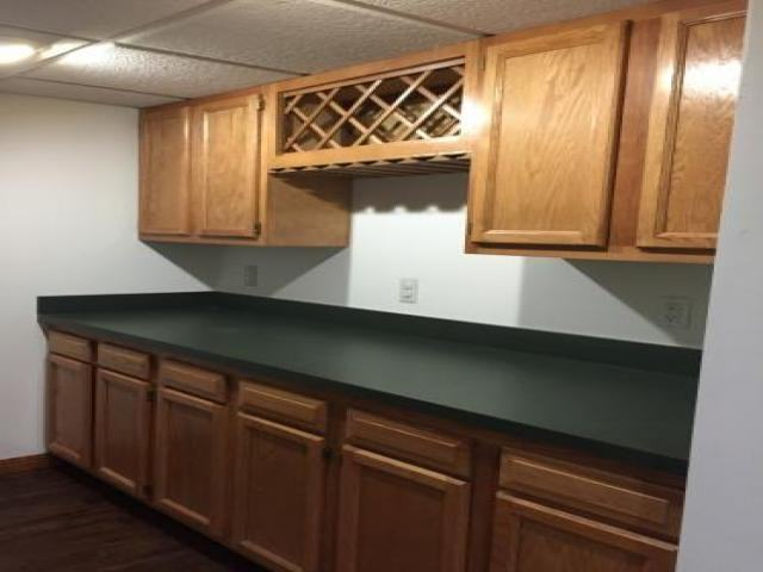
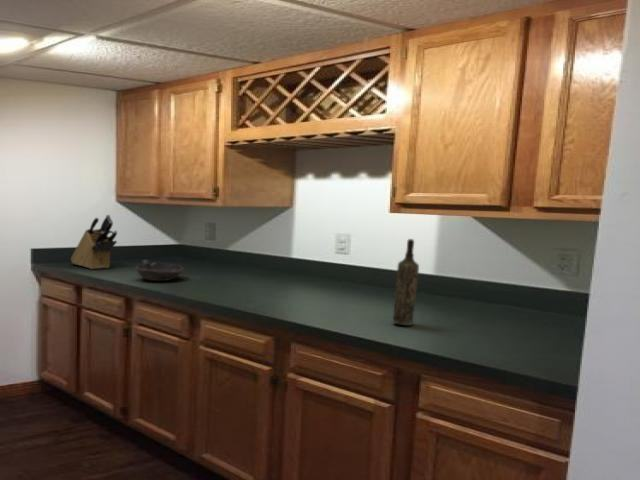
+ bottle (406, 281)
+ knife block (94, 240)
+ bowl (158, 270)
